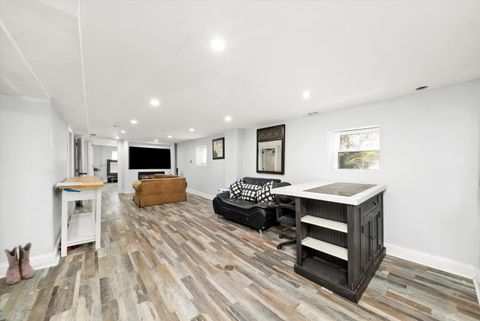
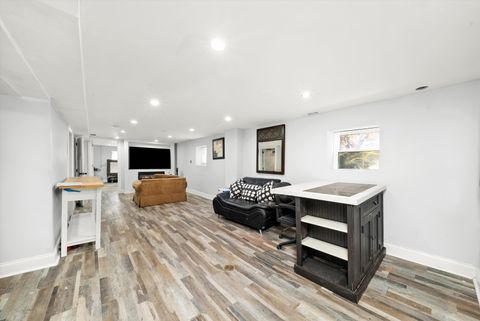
- boots (20, 261)
